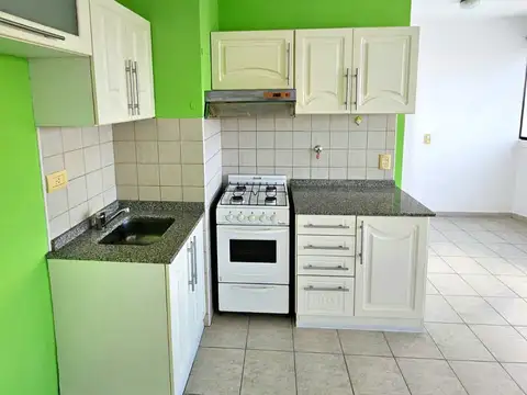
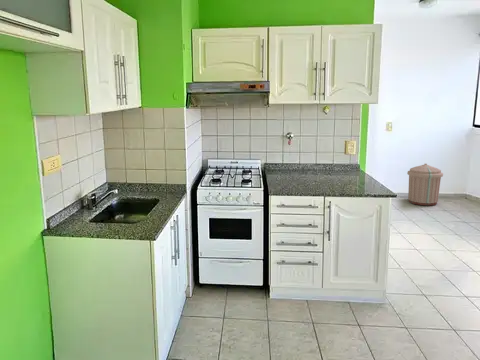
+ trash can (424, 183)
